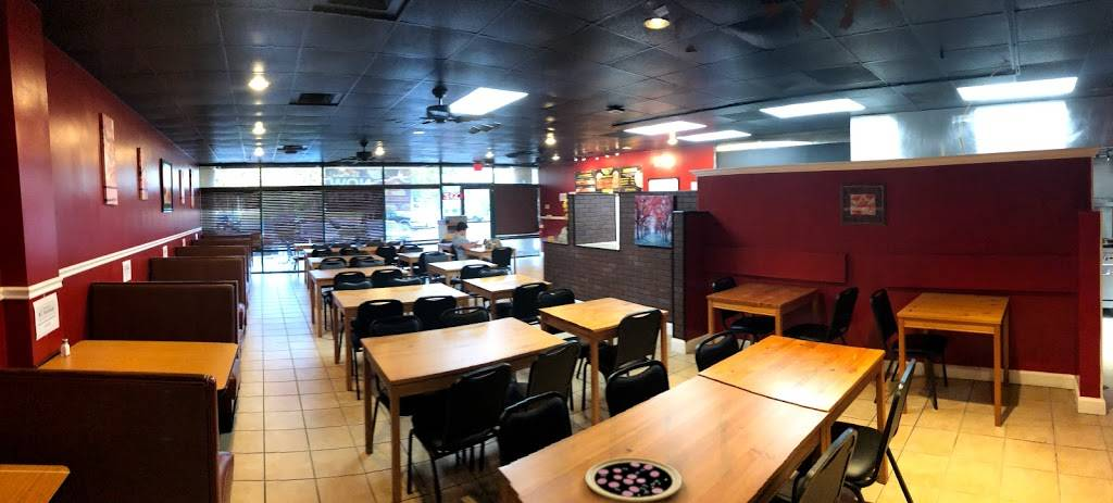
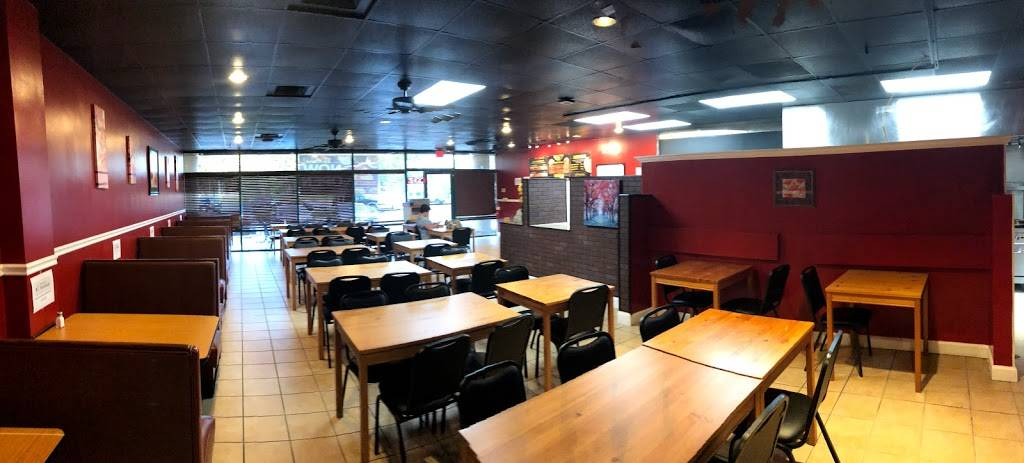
- pizza (633, 478)
